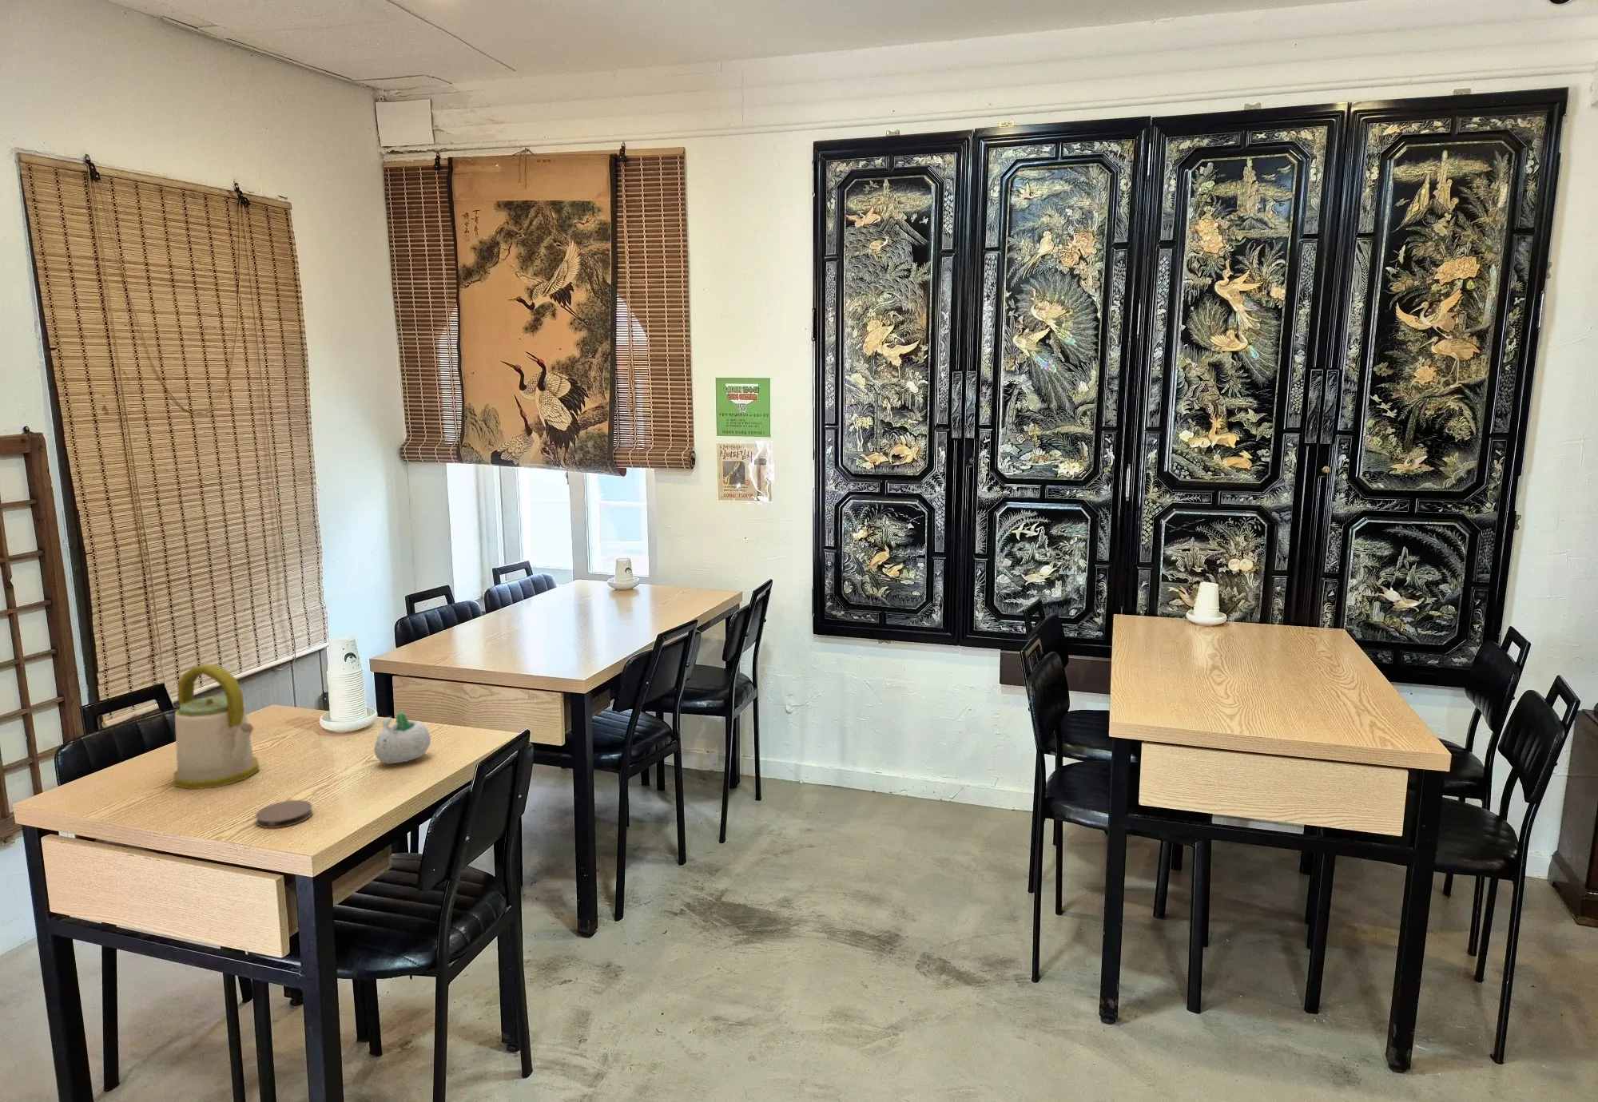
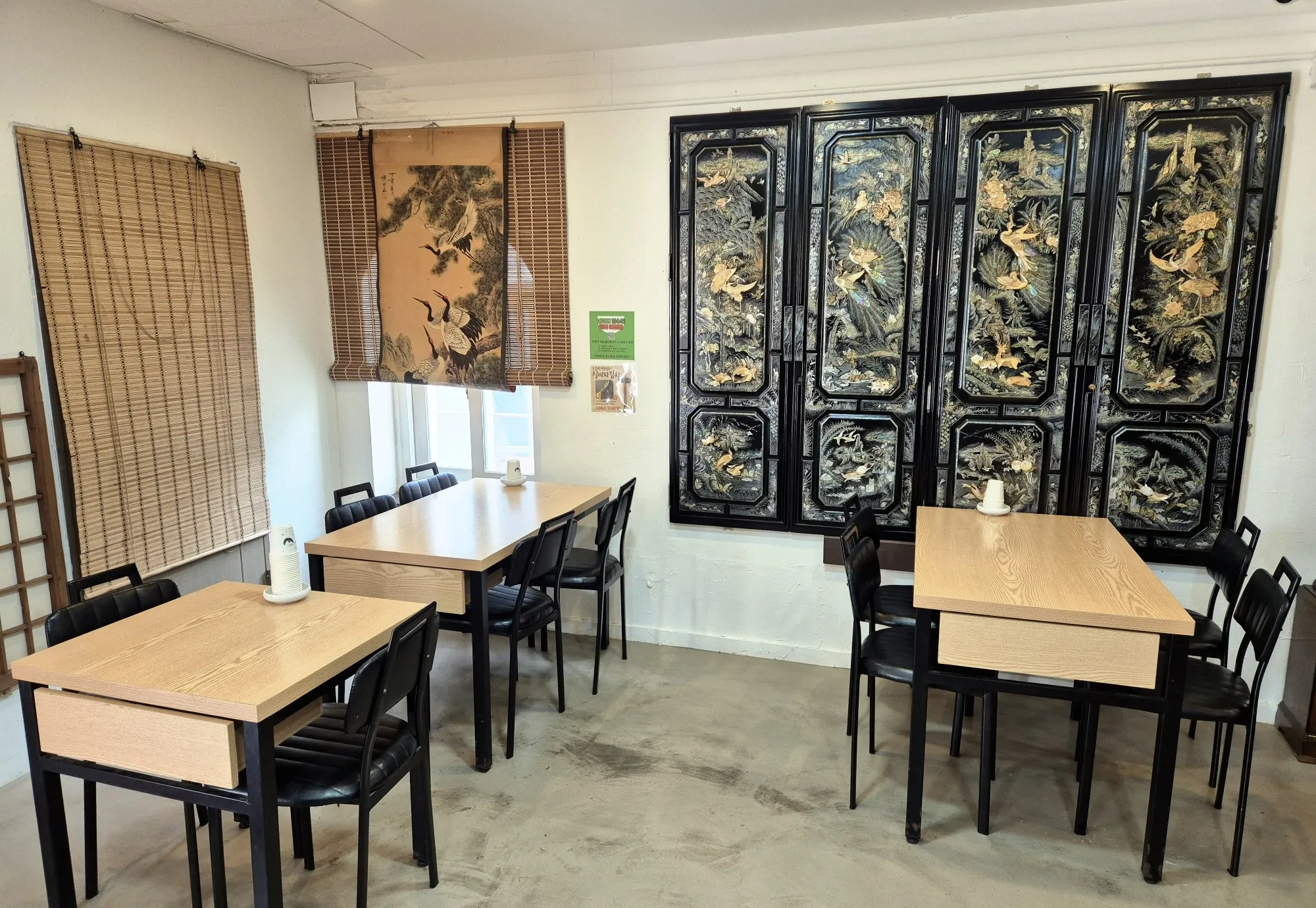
- coaster (284, 813)
- kettle (216, 721)
- succulent planter (401, 735)
